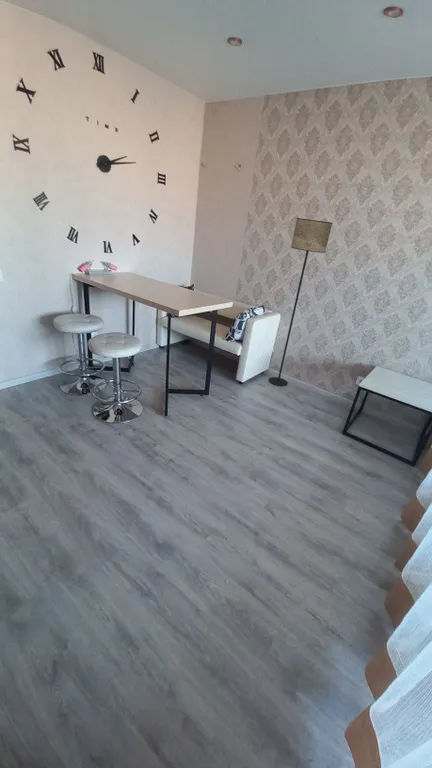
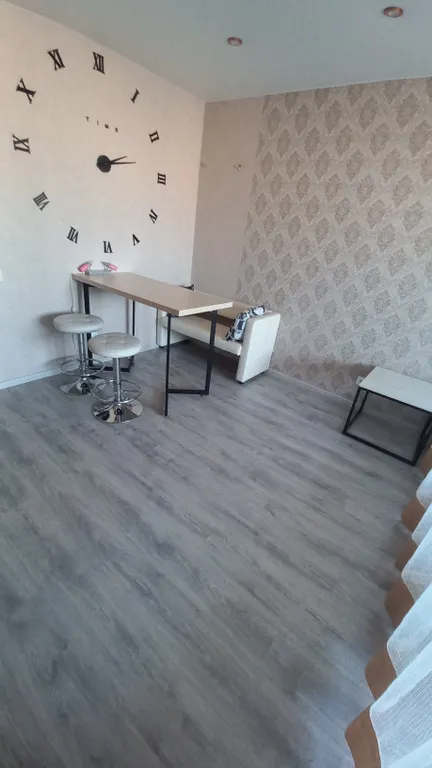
- floor lamp (294, 309)
